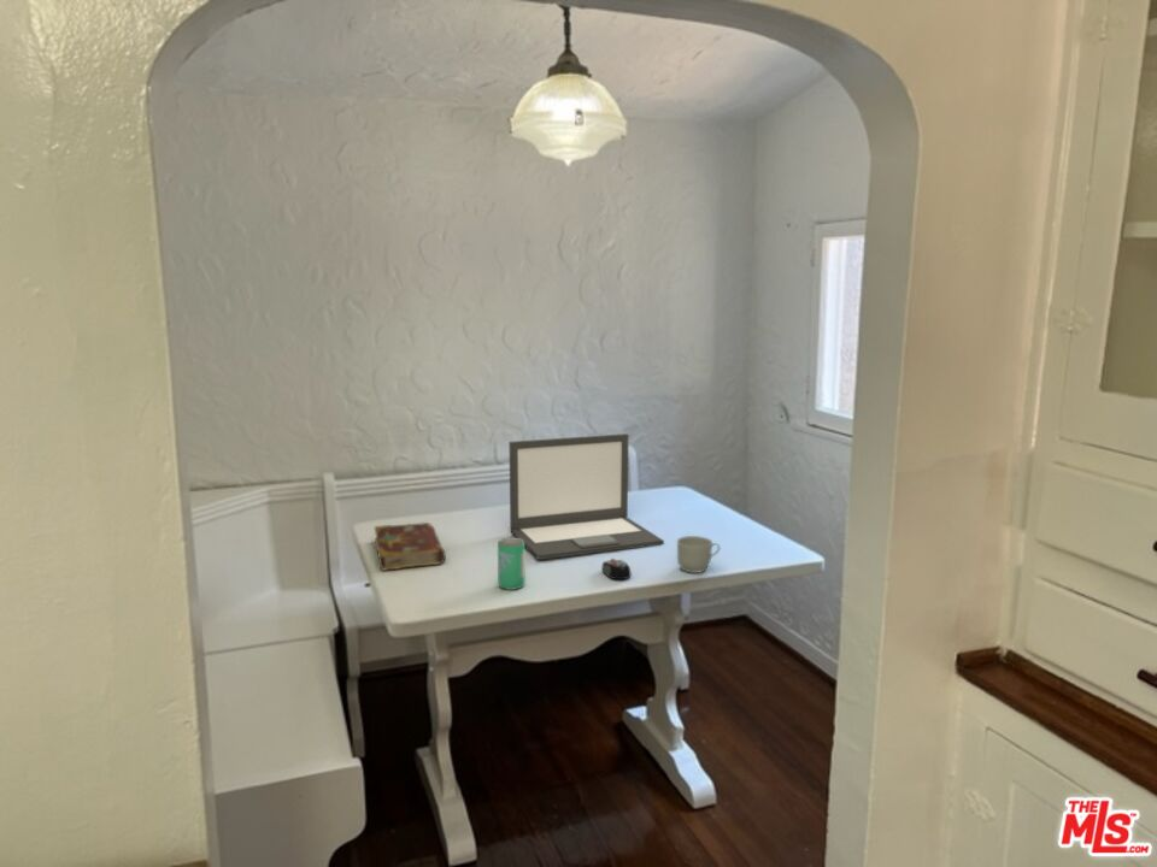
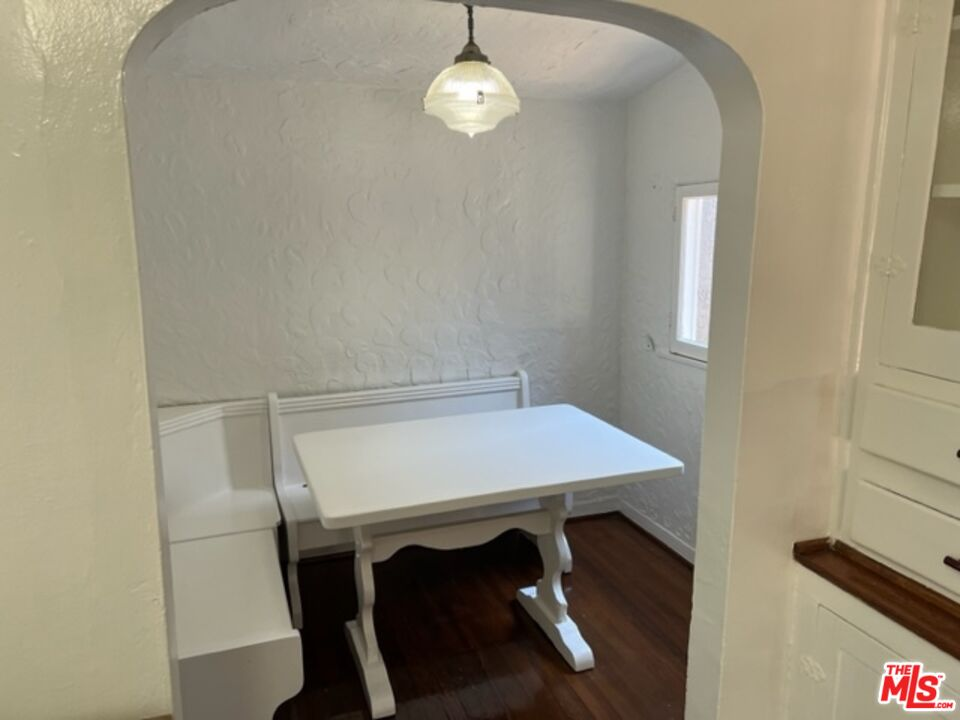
- beverage can (511, 562)
- computer mouse (616, 566)
- mug (698, 554)
- book (409, 543)
- laptop (585, 493)
